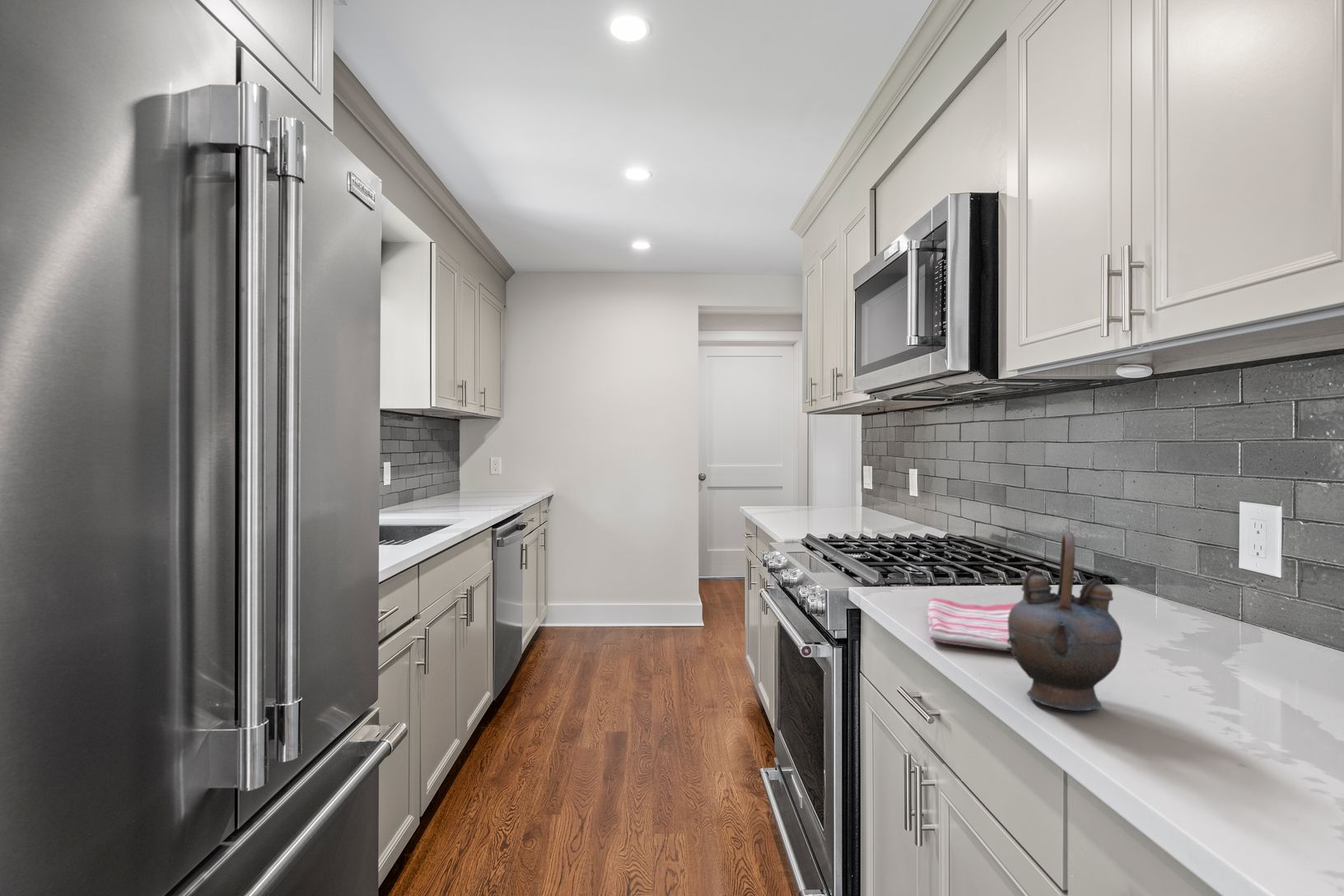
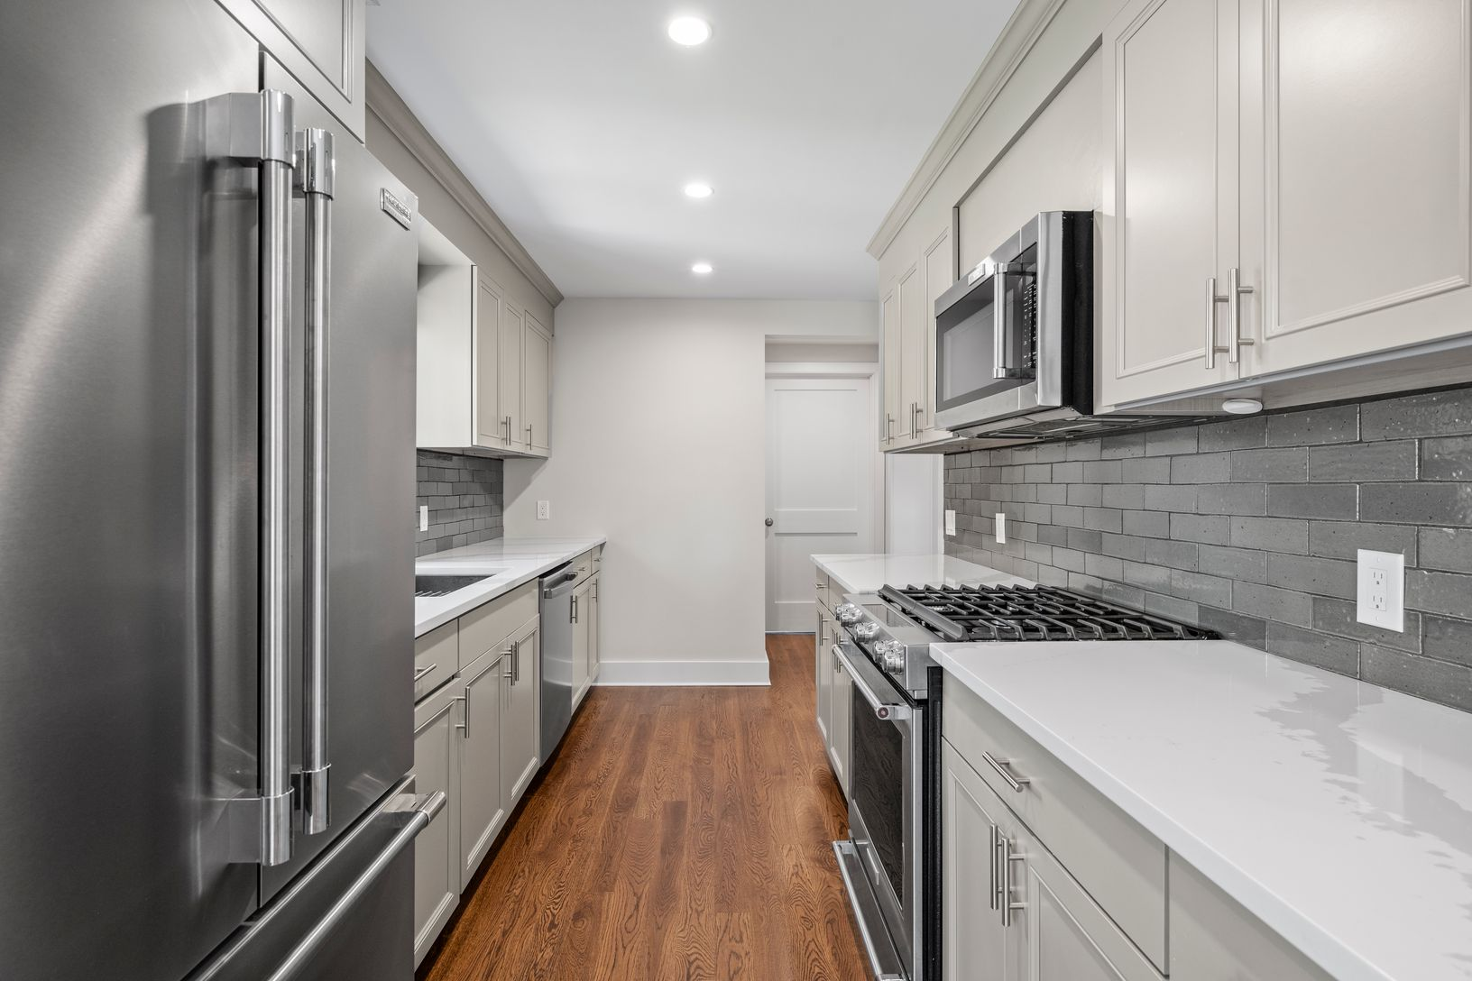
- dish towel (980, 621)
- teapot (1062, 618)
